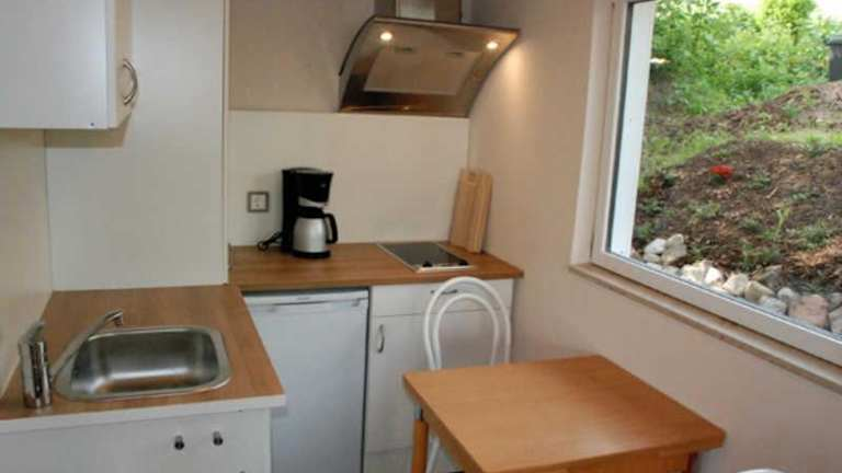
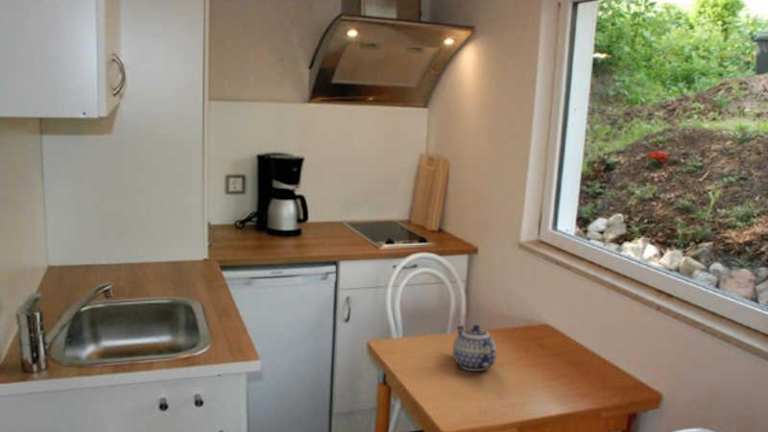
+ teapot (474, 345)
